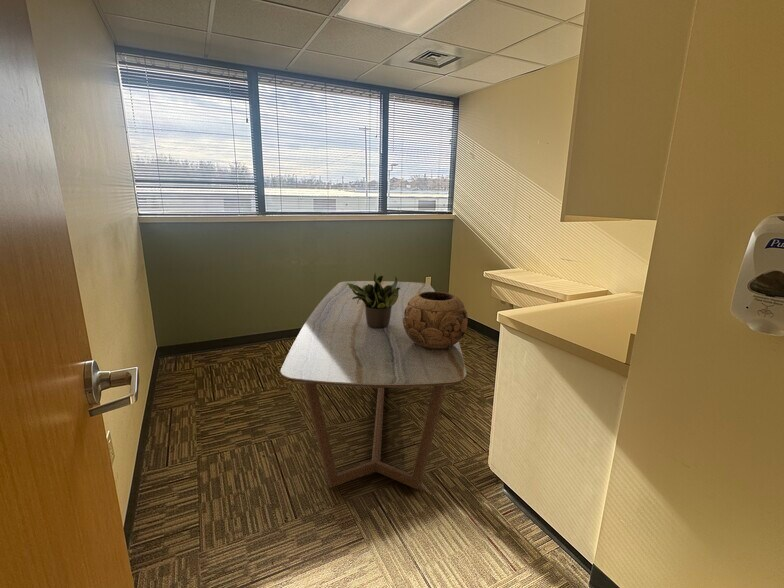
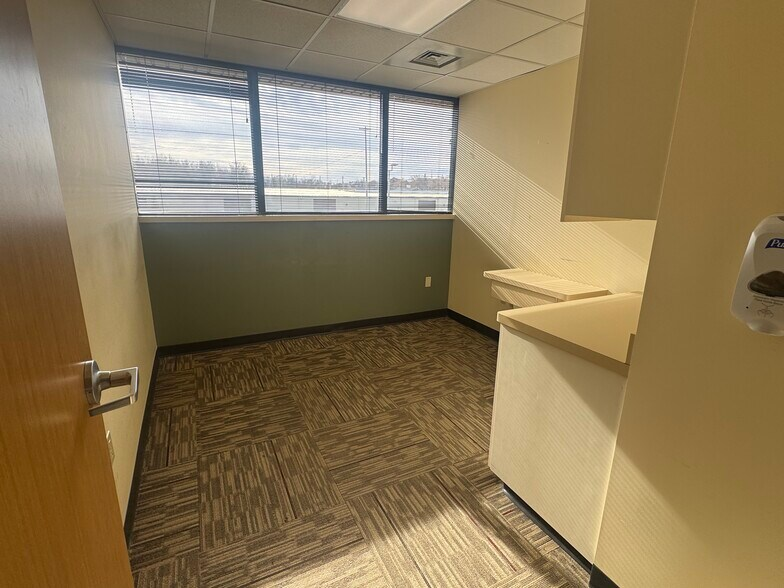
- decorative bowl (435, 319)
- dining table (380, 364)
- potted plant (372, 297)
